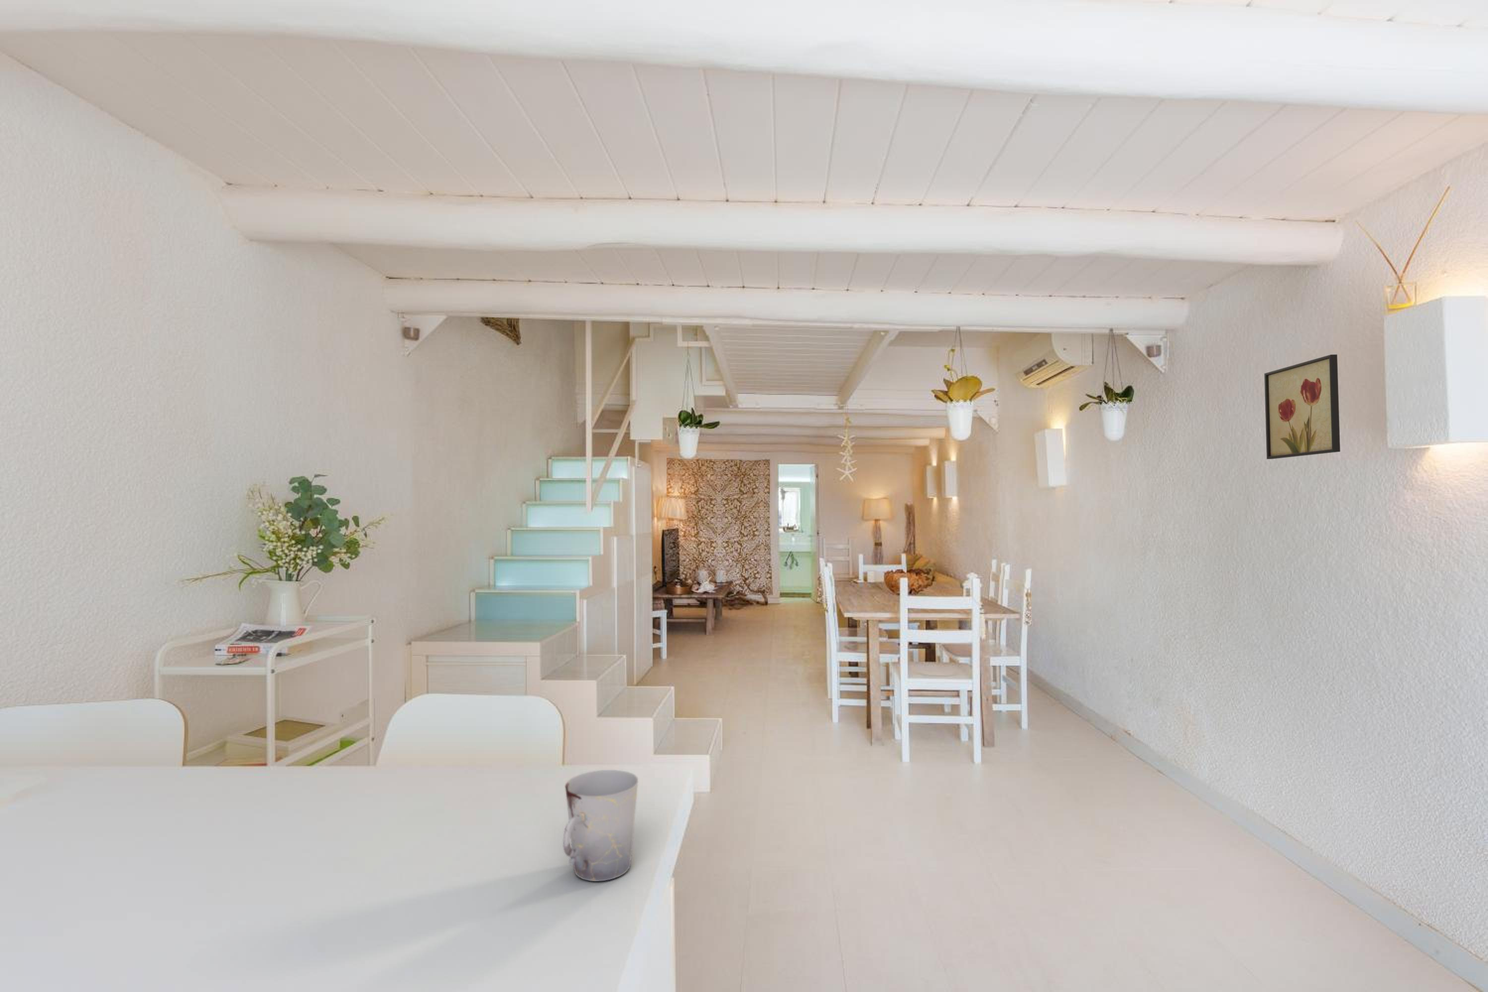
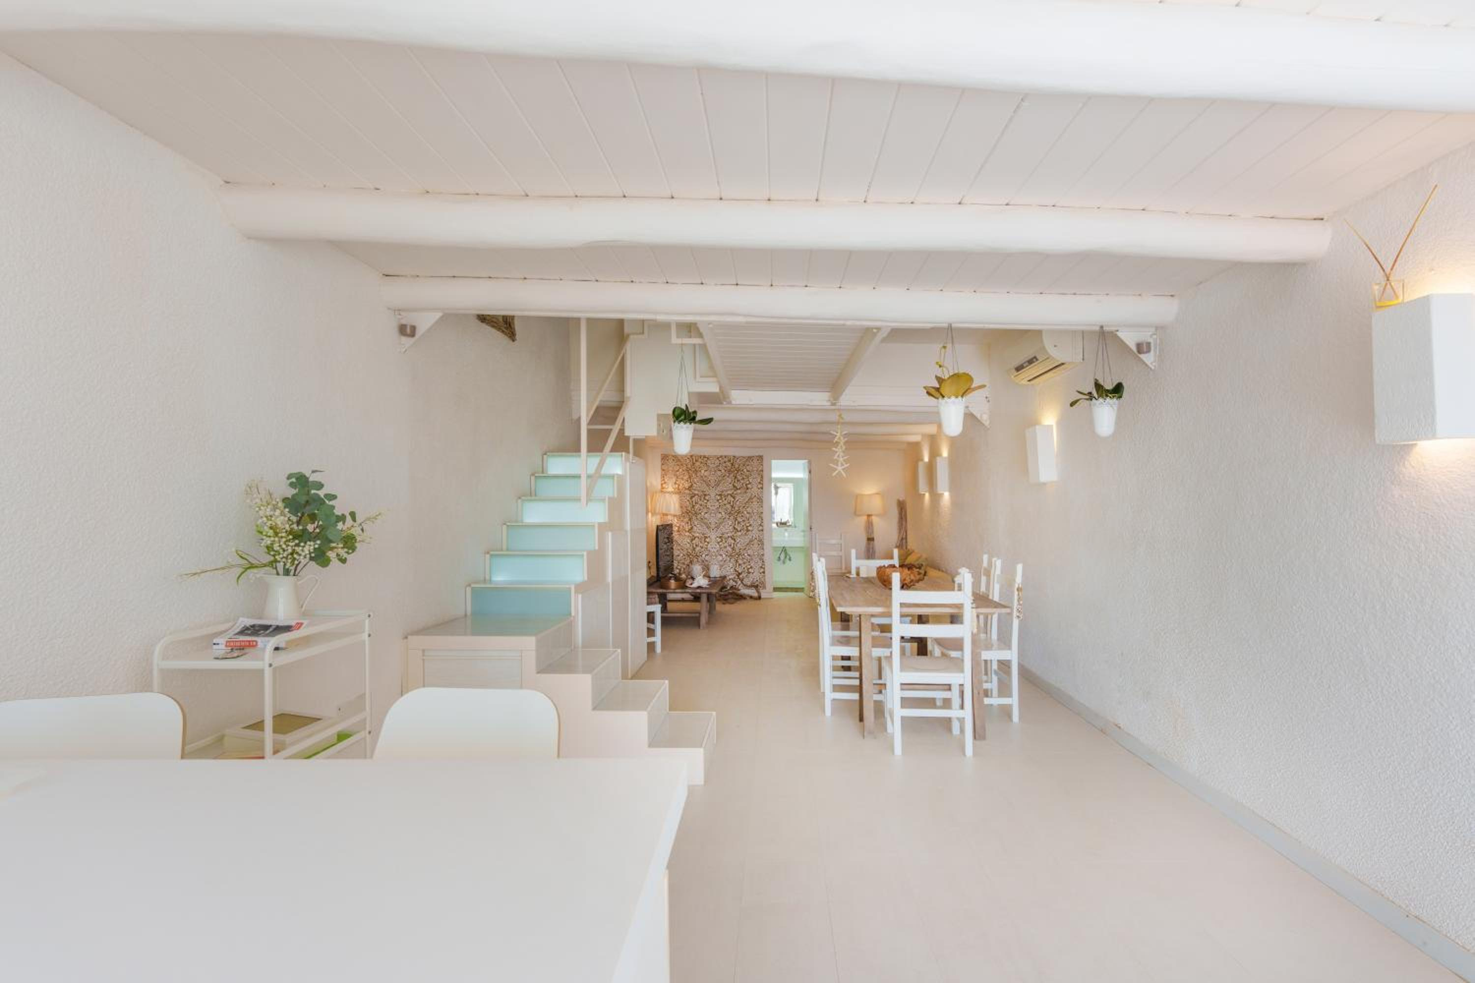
- cup (595, 830)
- wall art (1302, 410)
